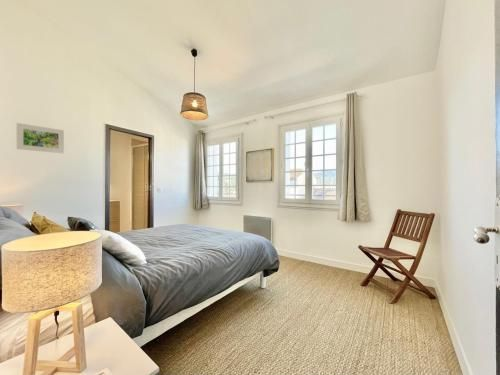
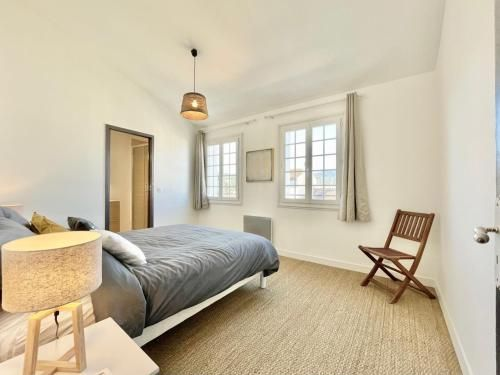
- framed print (41, 139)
